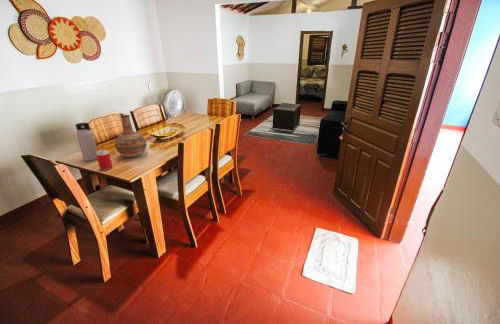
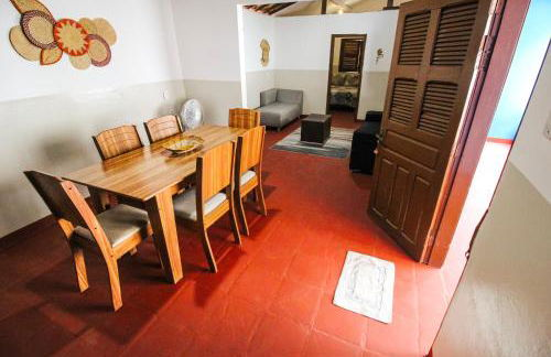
- beverage can (104, 159)
- vase (129, 135)
- water bottle (86, 141)
